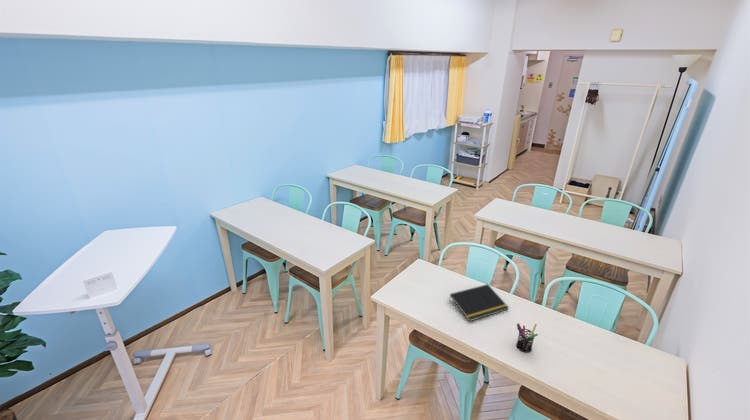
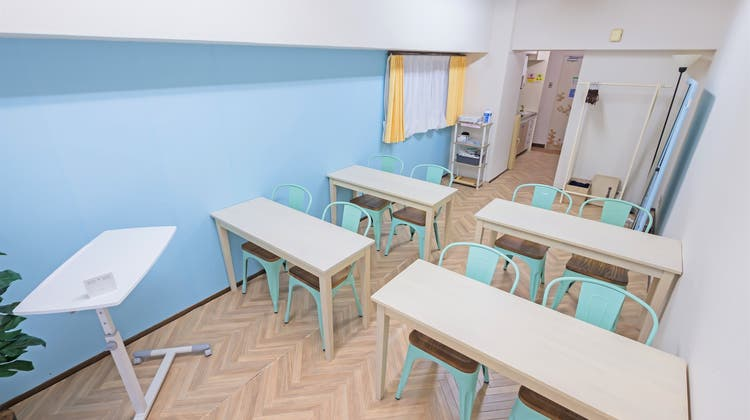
- notepad (479, 301)
- pen holder (527, 336)
